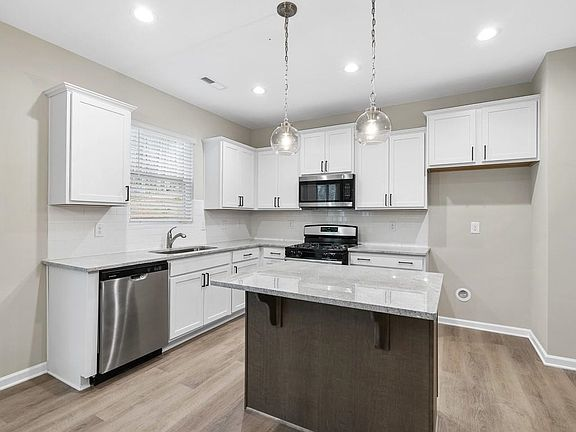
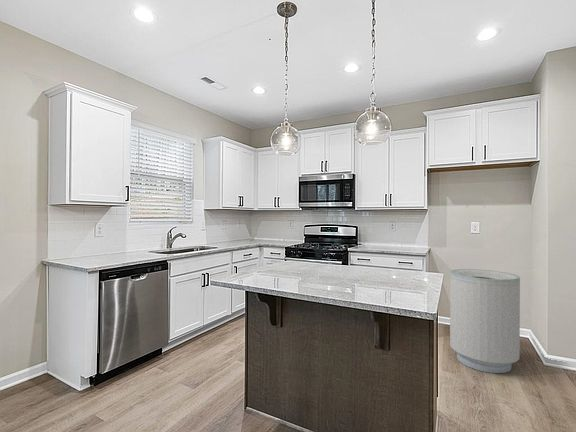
+ trash can (483, 317)
